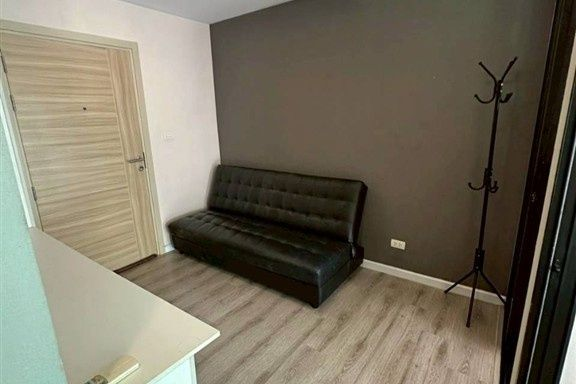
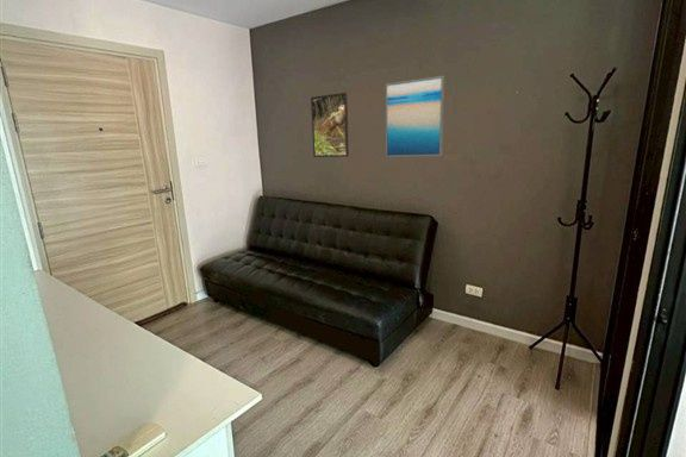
+ wall art (413, 119)
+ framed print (329, 126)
